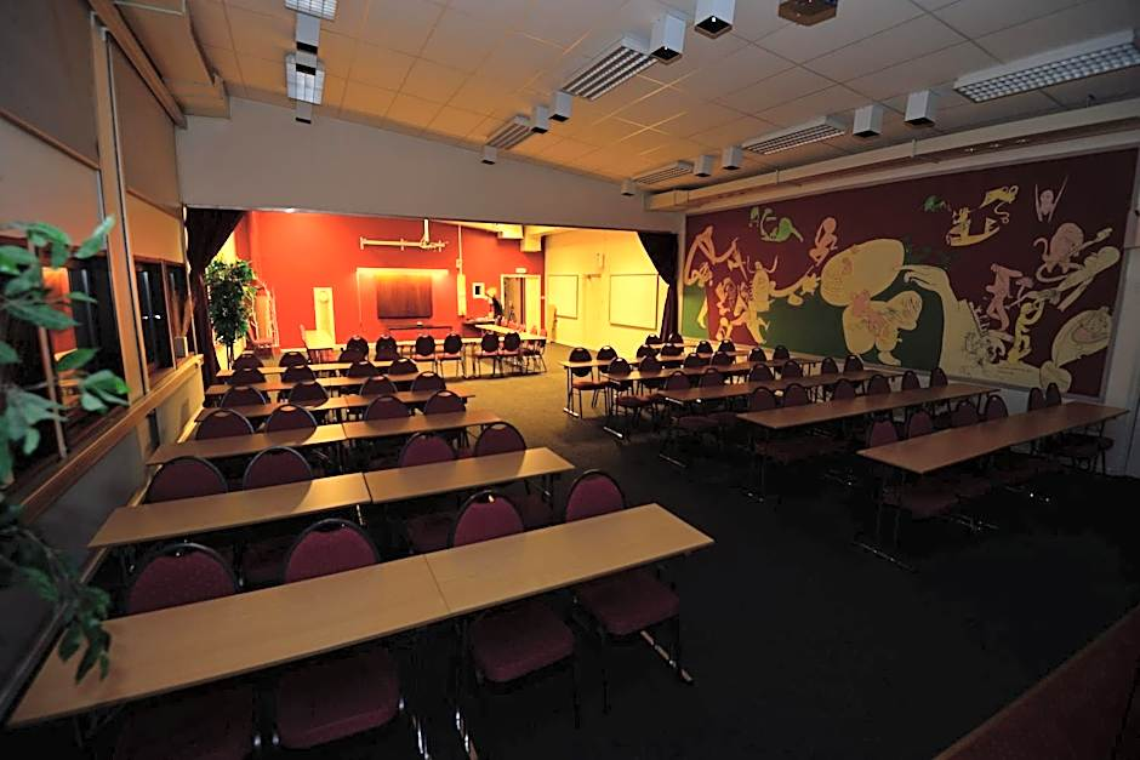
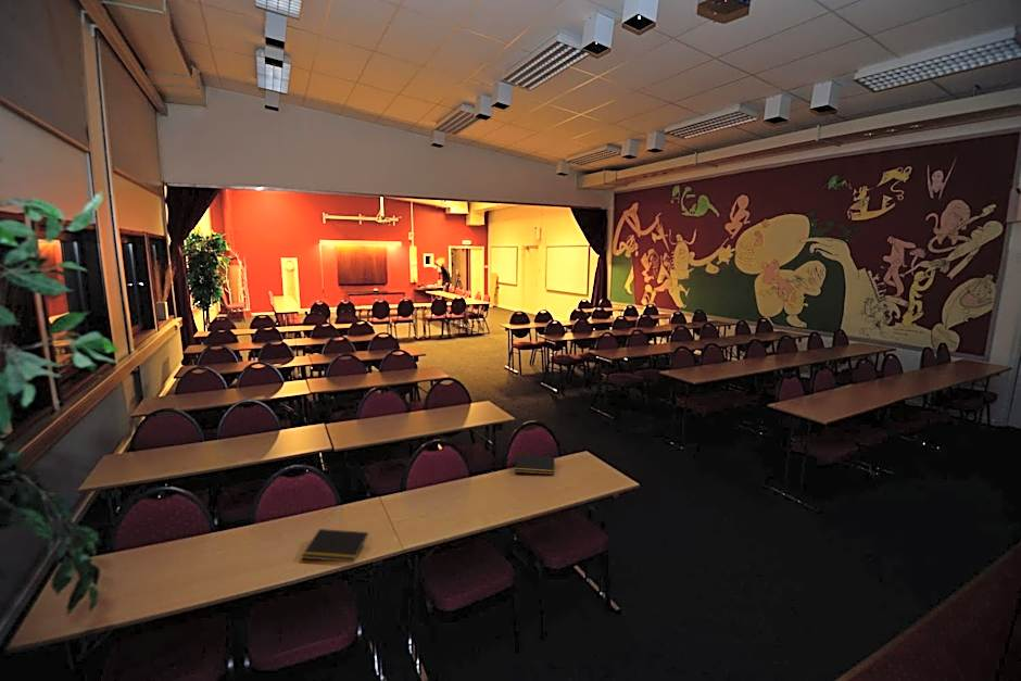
+ notepad (336, 544)
+ notepad (534, 464)
